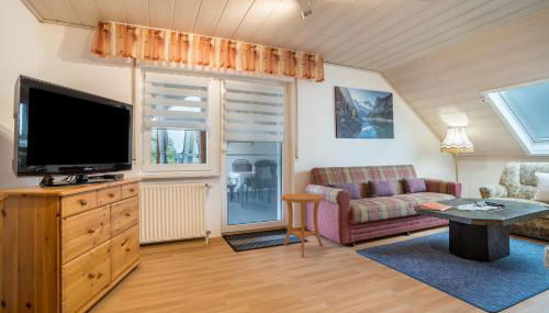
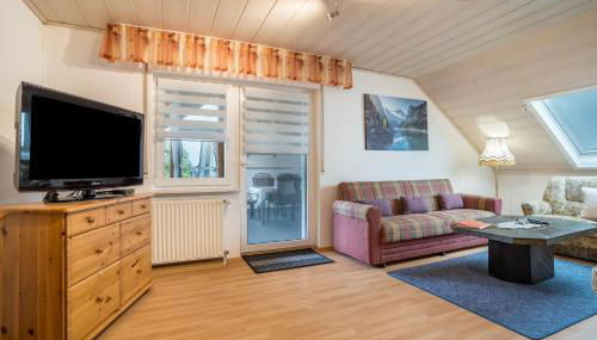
- side table (302, 222)
